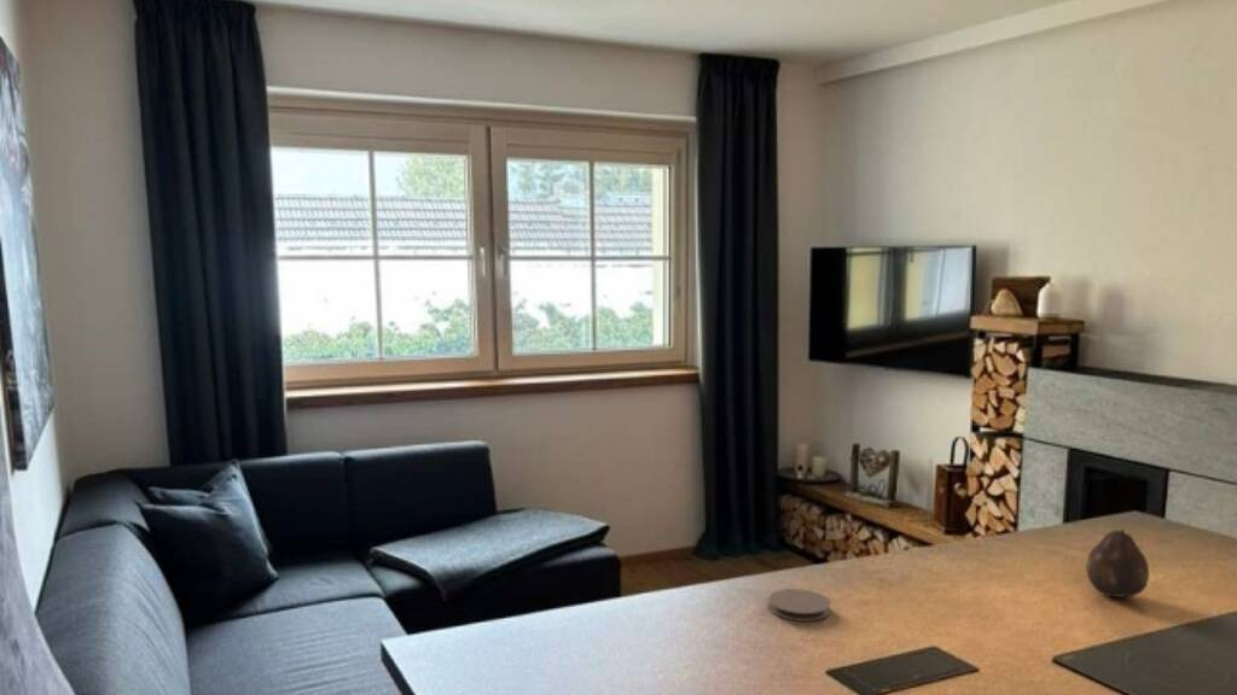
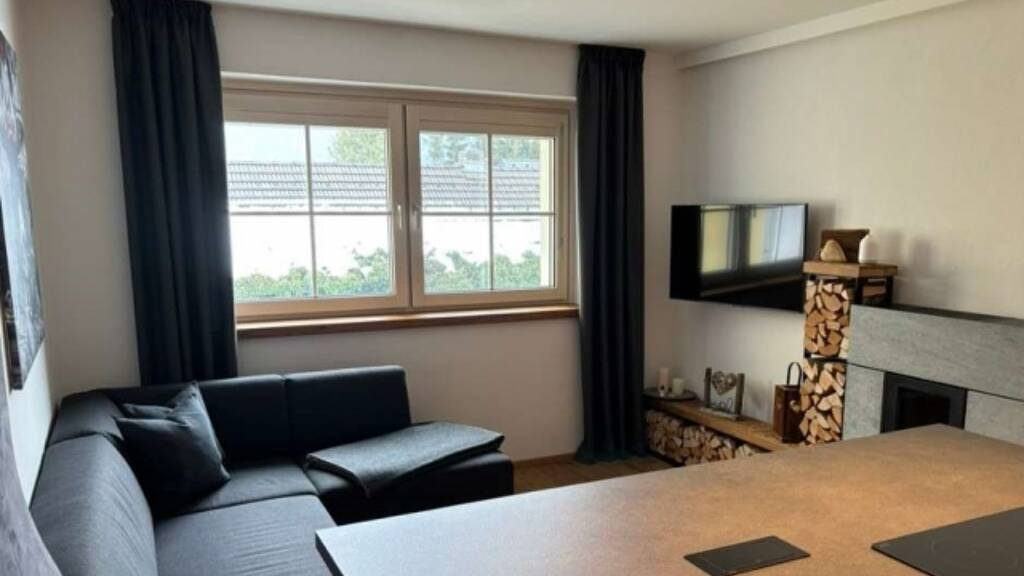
- fruit (1117, 561)
- coaster (798, 603)
